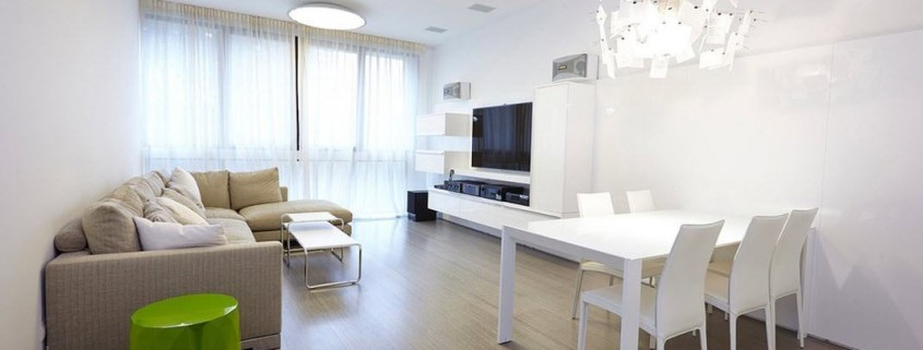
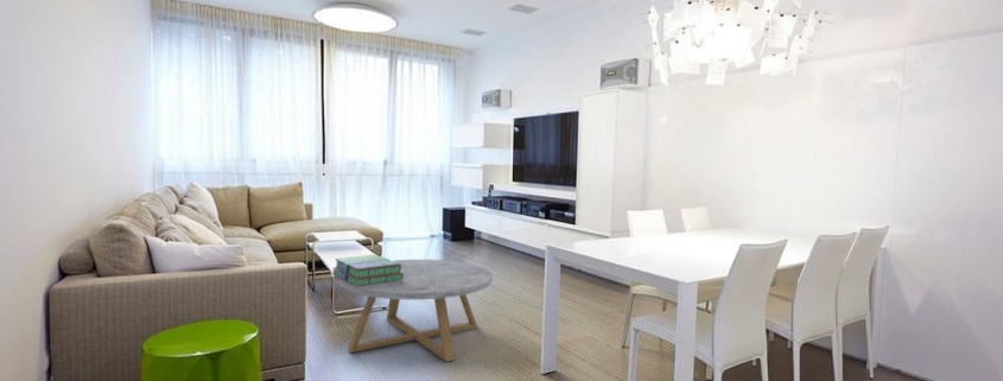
+ coffee table (417, 298)
+ stack of books (367, 268)
